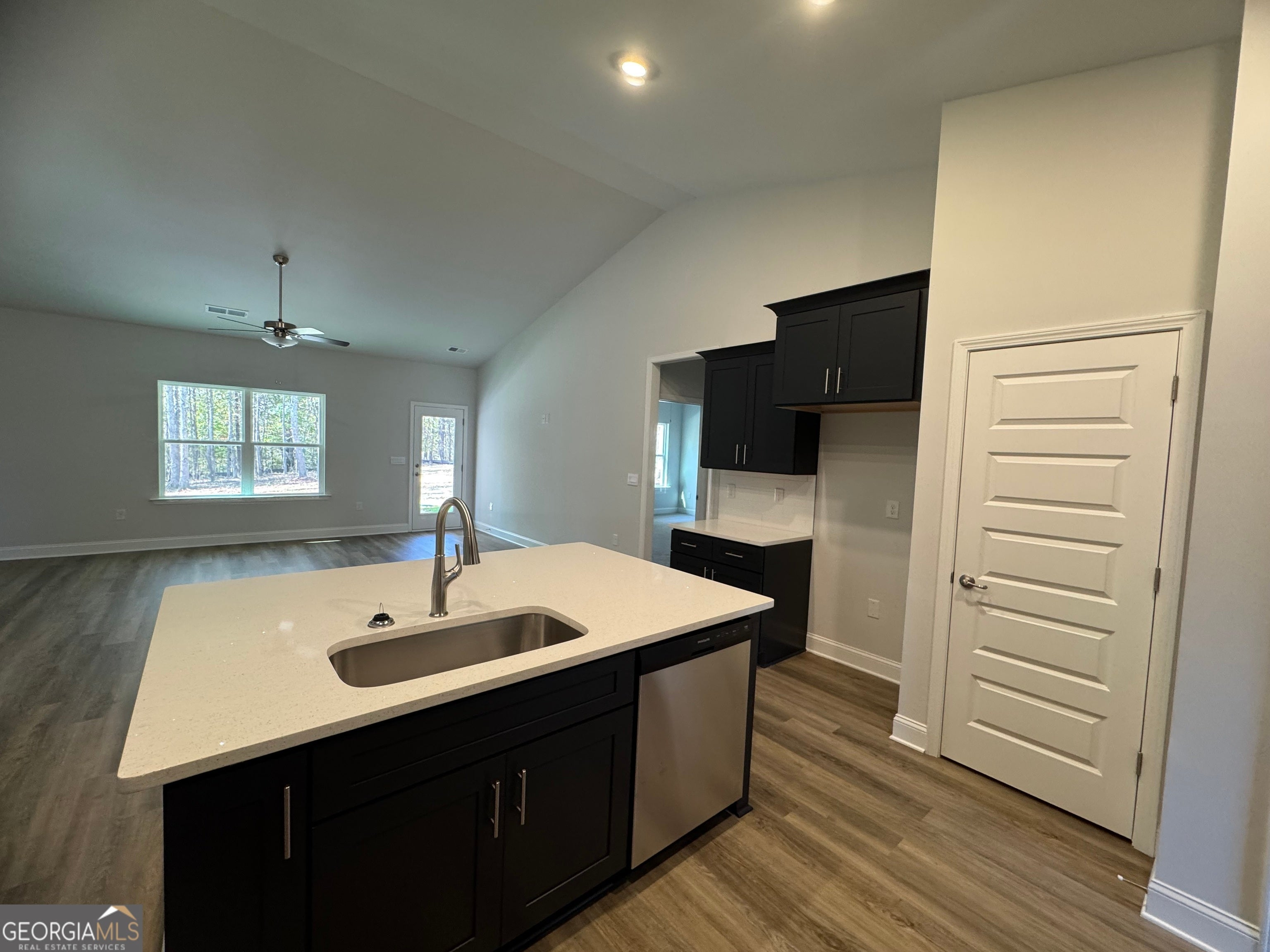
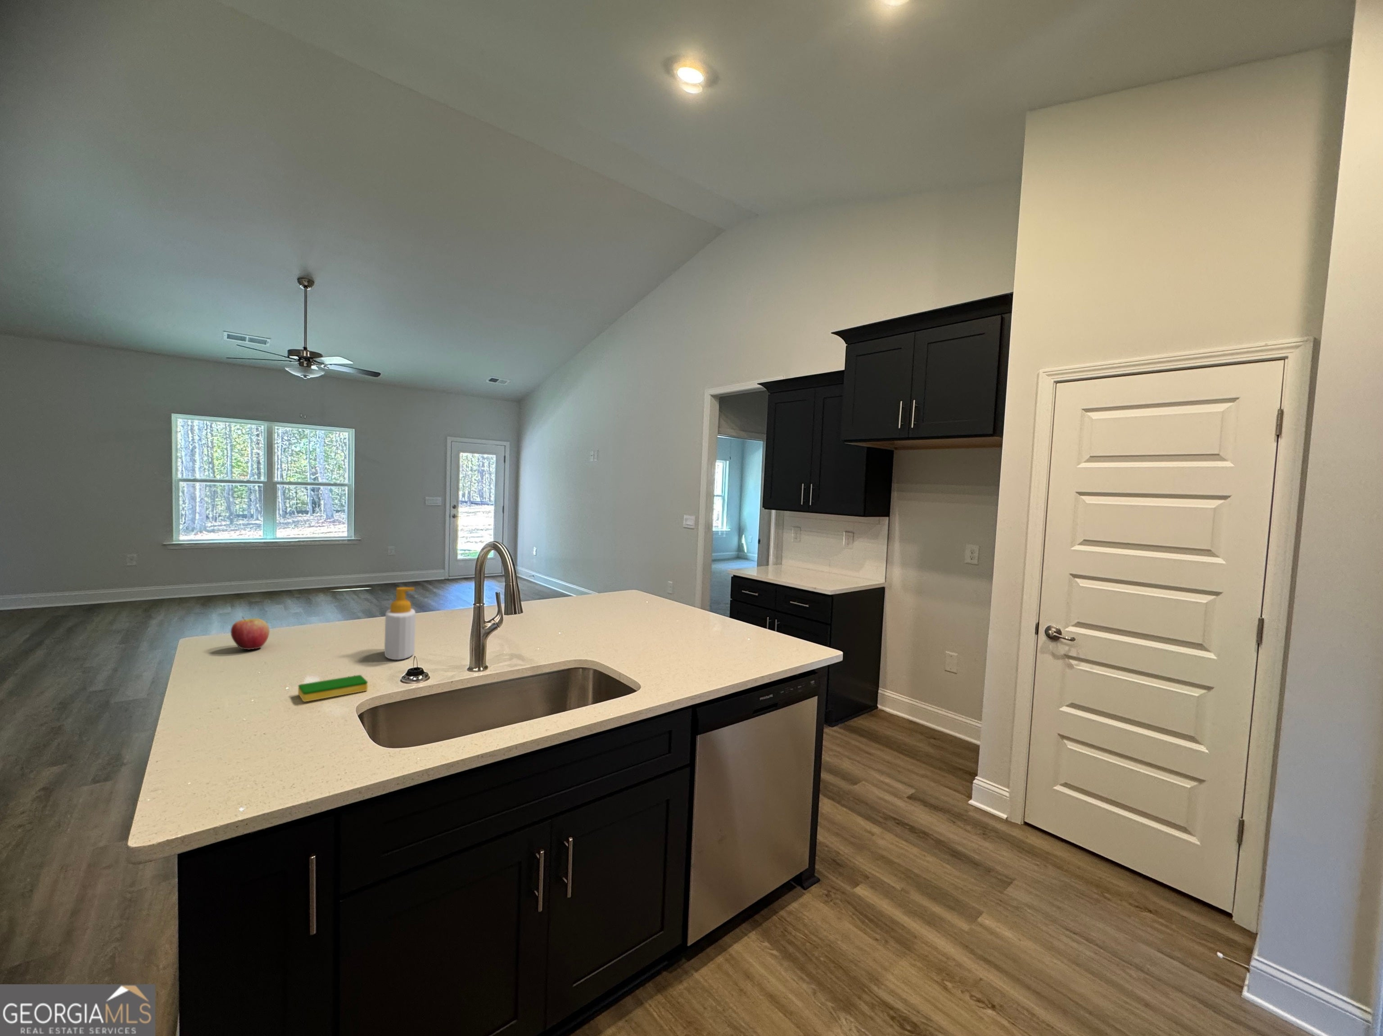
+ apple (250, 632)
+ dish sponge (333, 688)
+ soap bottle (401, 621)
